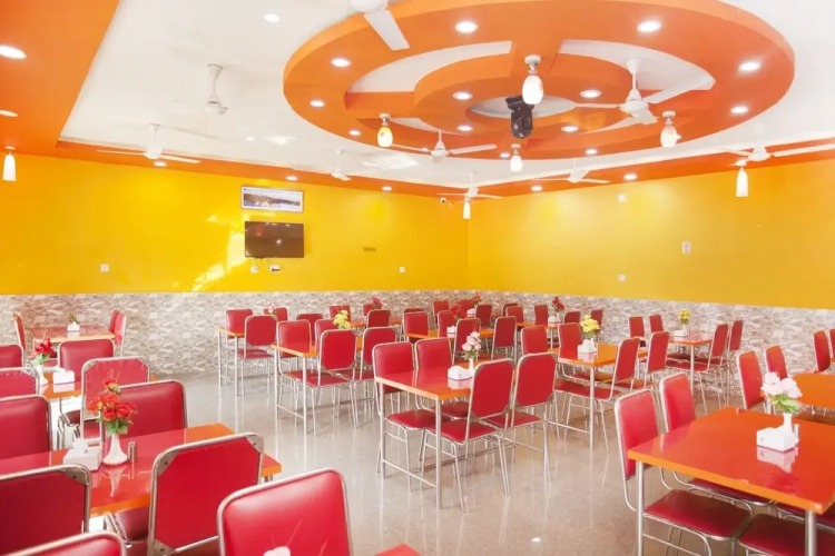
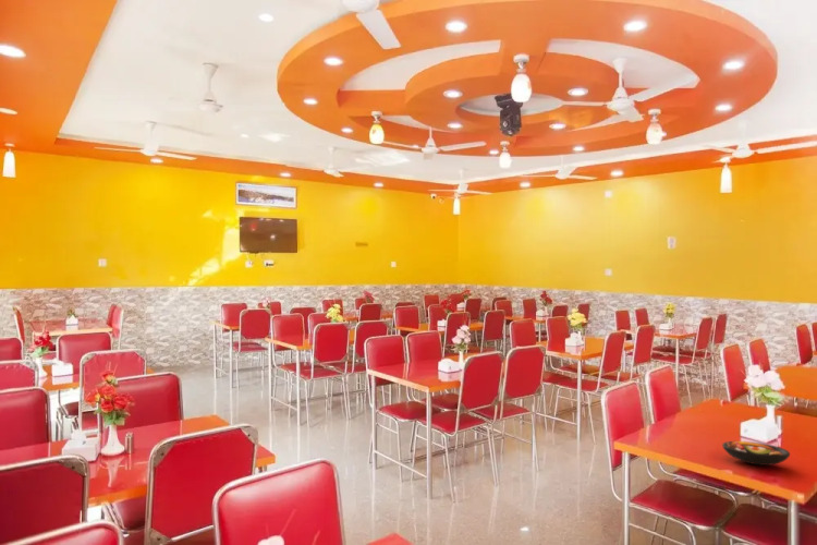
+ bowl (755, 452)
